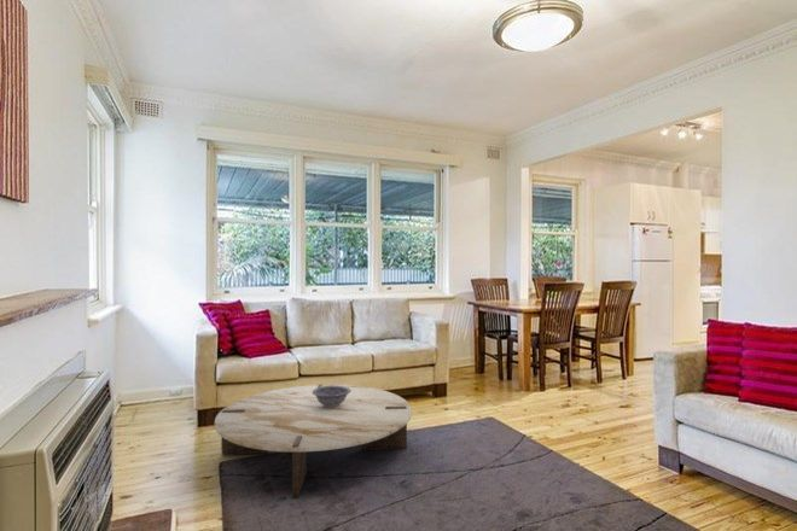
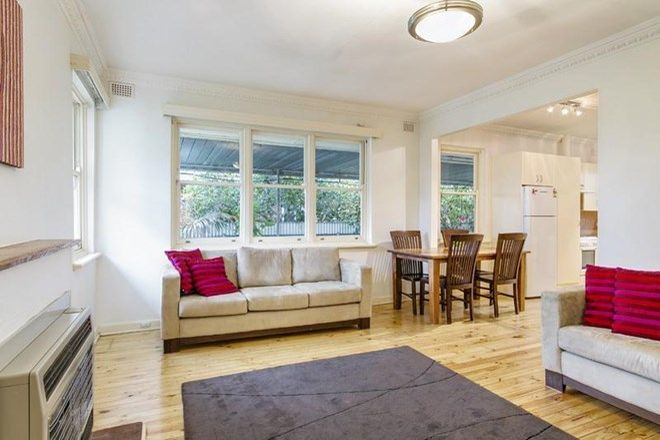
- coffee table (316, 428)
- decorative bowl (331, 397)
